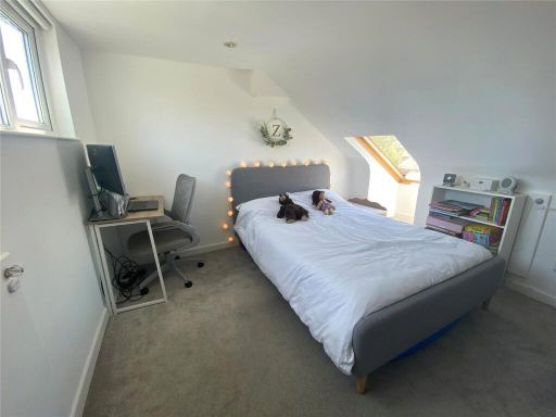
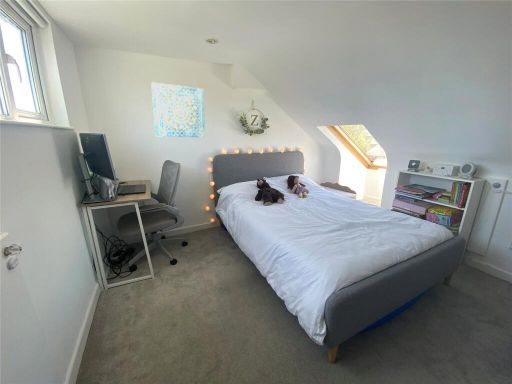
+ wall art (180, 112)
